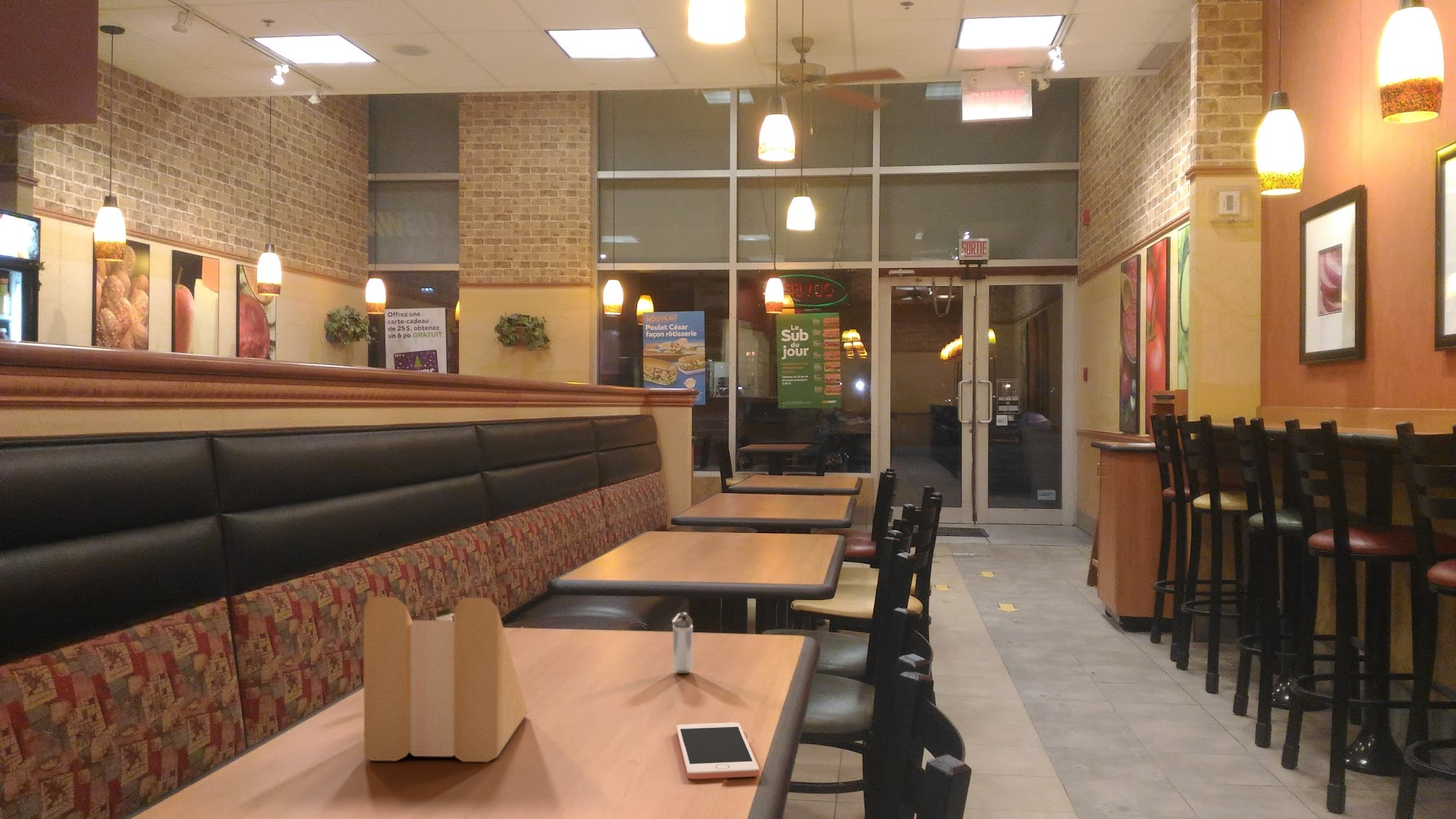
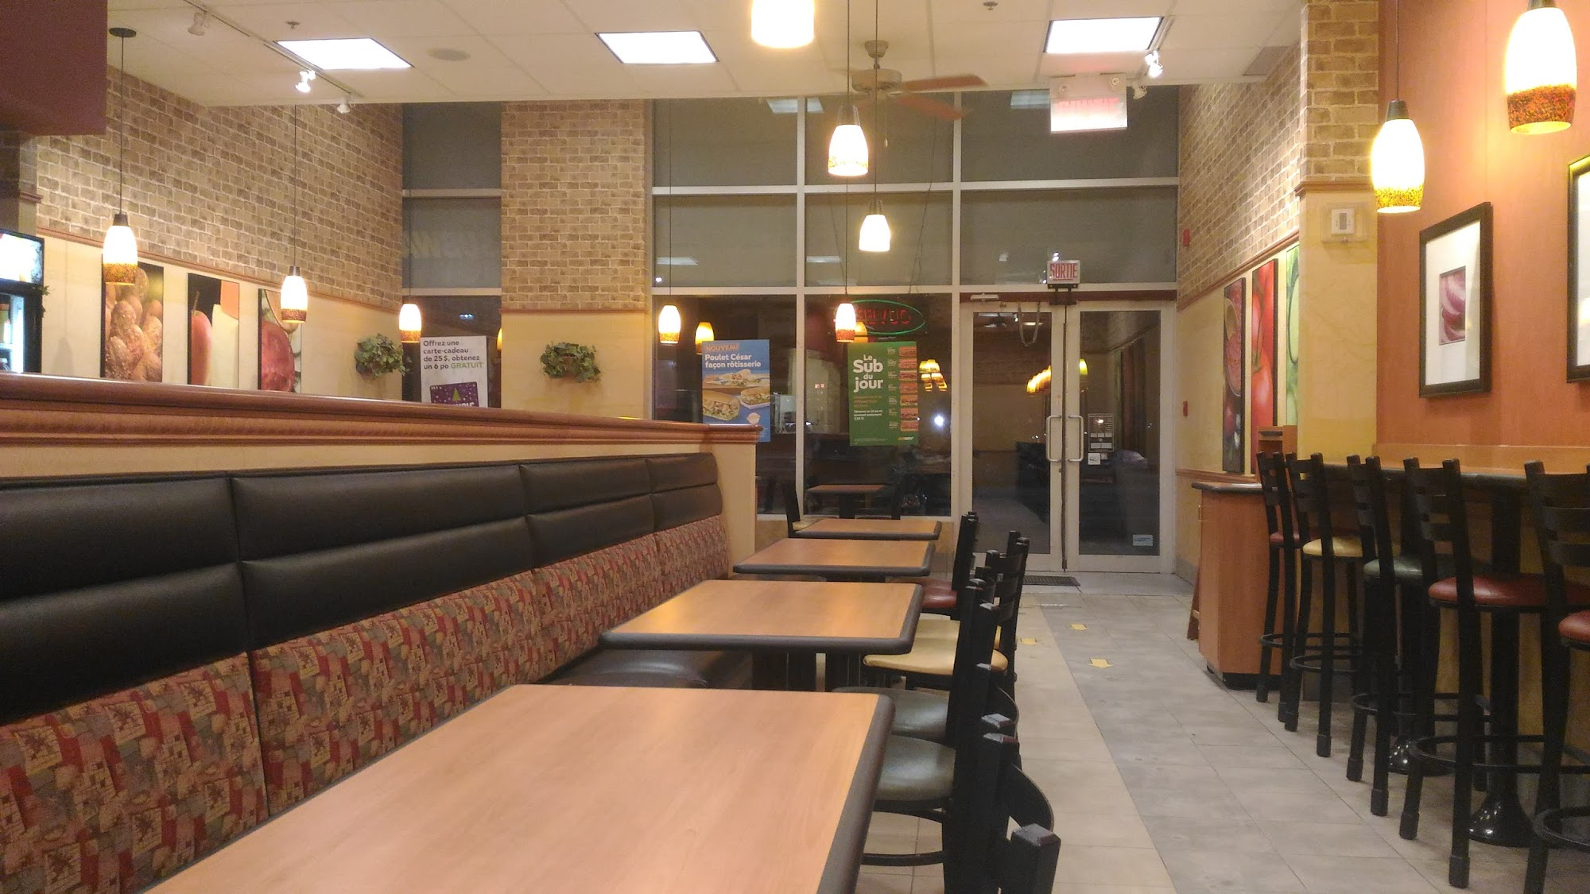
- sandwich (451, 659)
- cell phone (715, 748)
- shaker (682, 642)
- bottle (451, 620)
